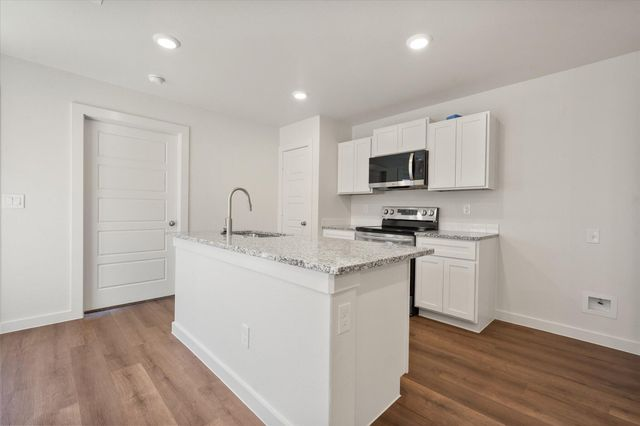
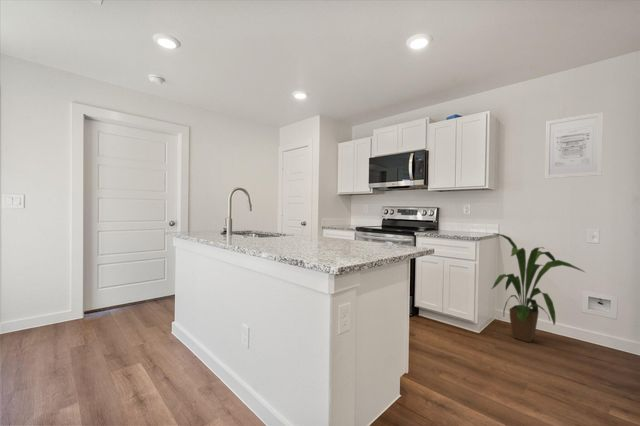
+ house plant (534, 288)
+ wall art (572, 147)
